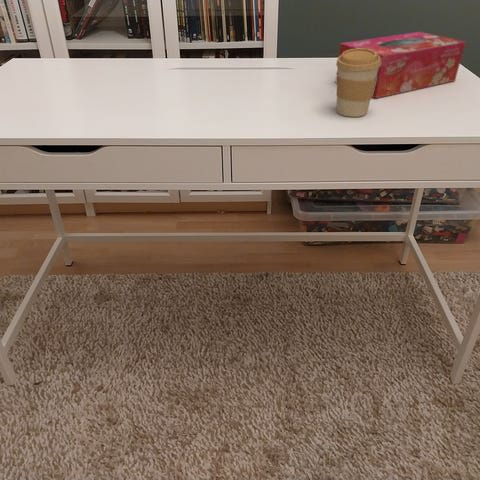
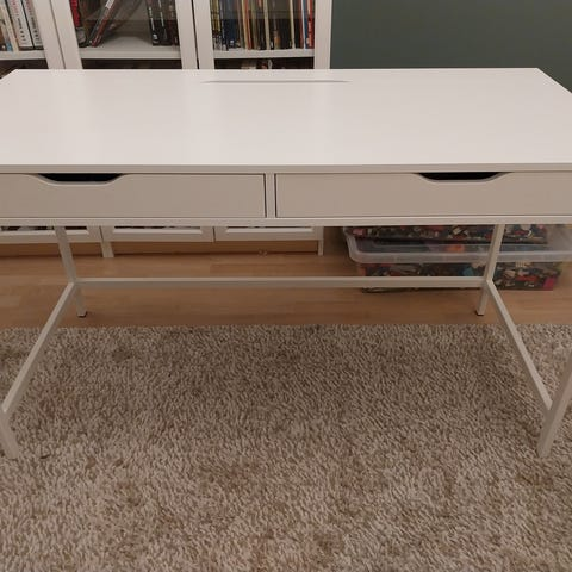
- tissue box (399, 62)
- coffee cup (355, 82)
